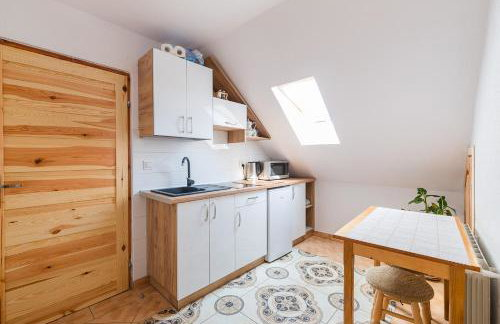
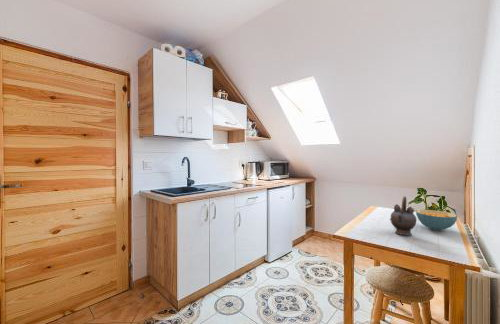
+ cereal bowl (435, 221)
+ teapot (402, 215)
